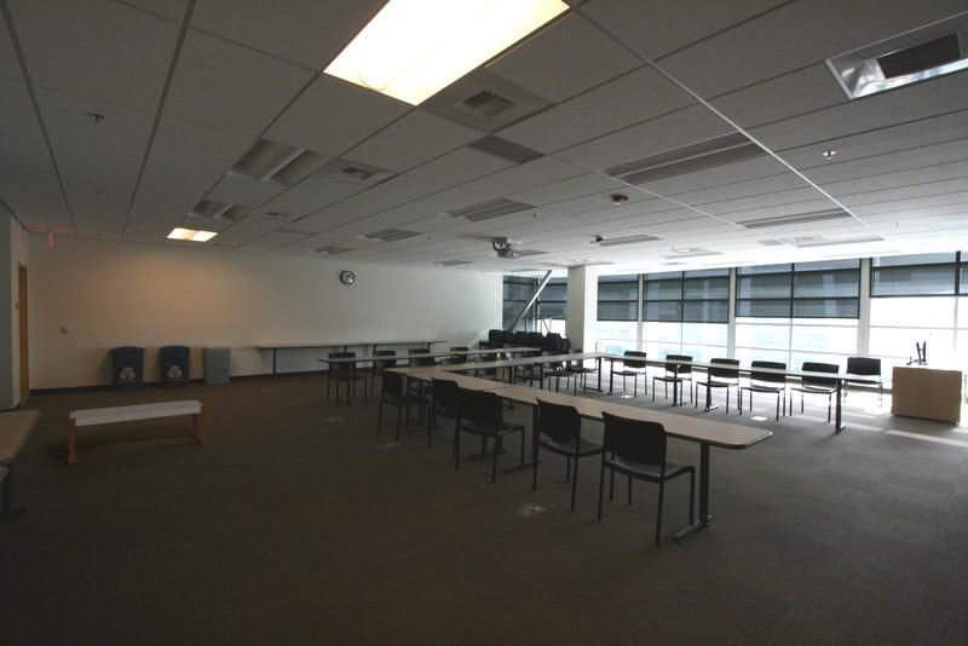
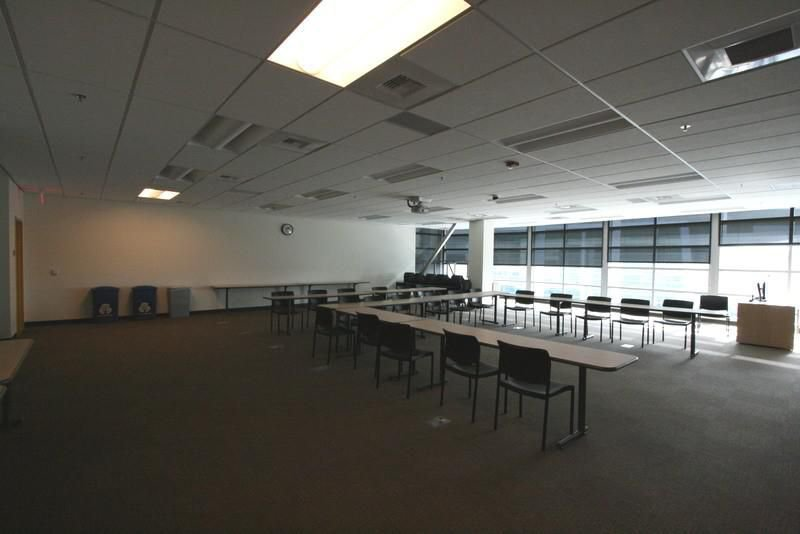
- bench (138, 419)
